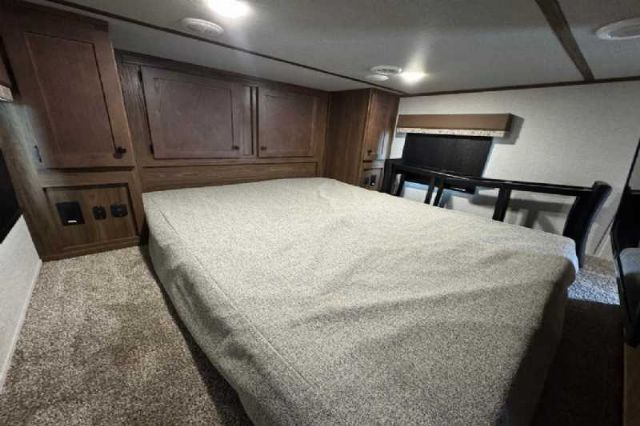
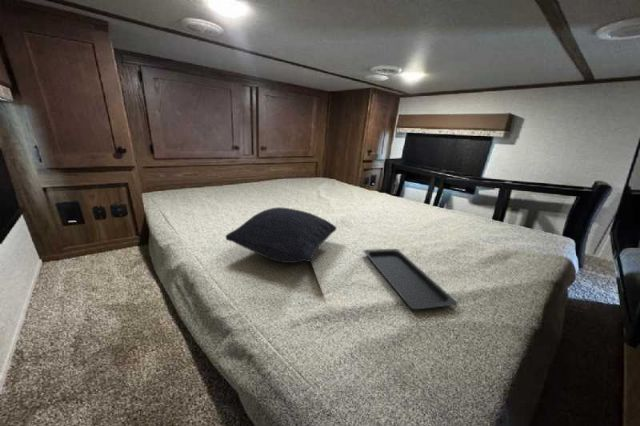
+ serving tray (402, 274)
+ pillow (286, 232)
